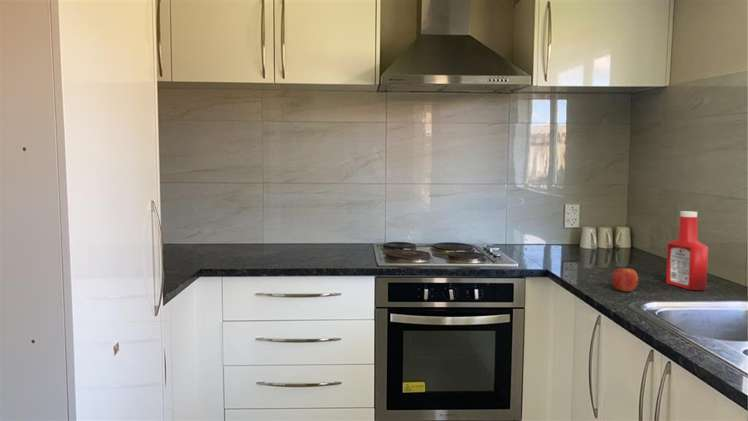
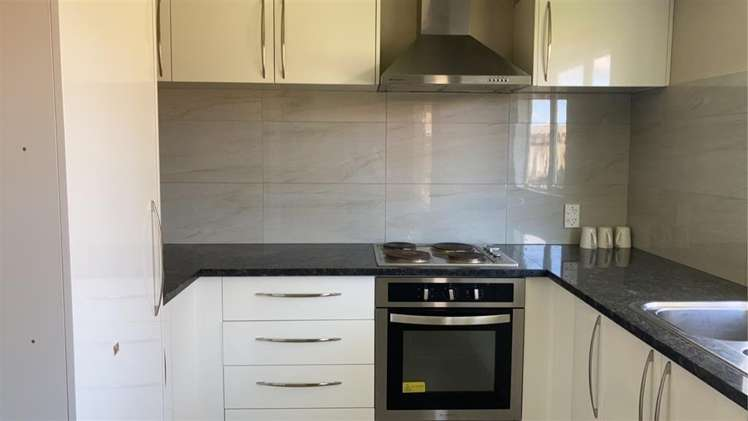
- soap bottle (687, 248)
- fruit (624, 278)
